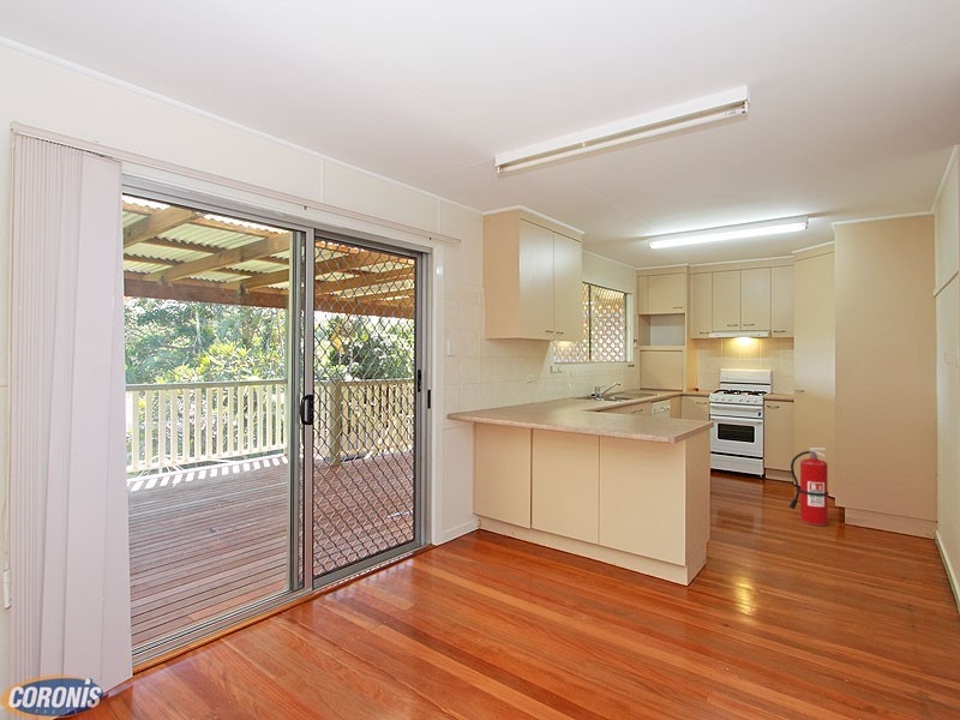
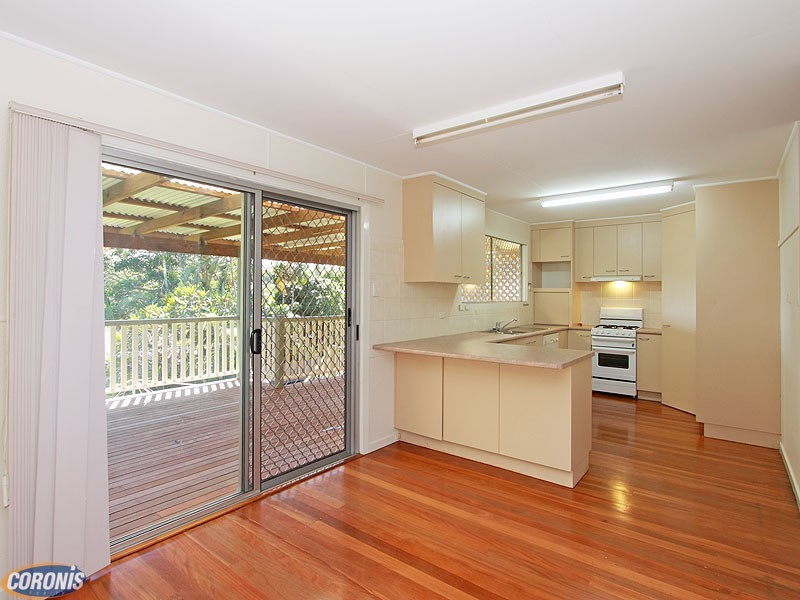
- fire extinguisher (808, 484)
